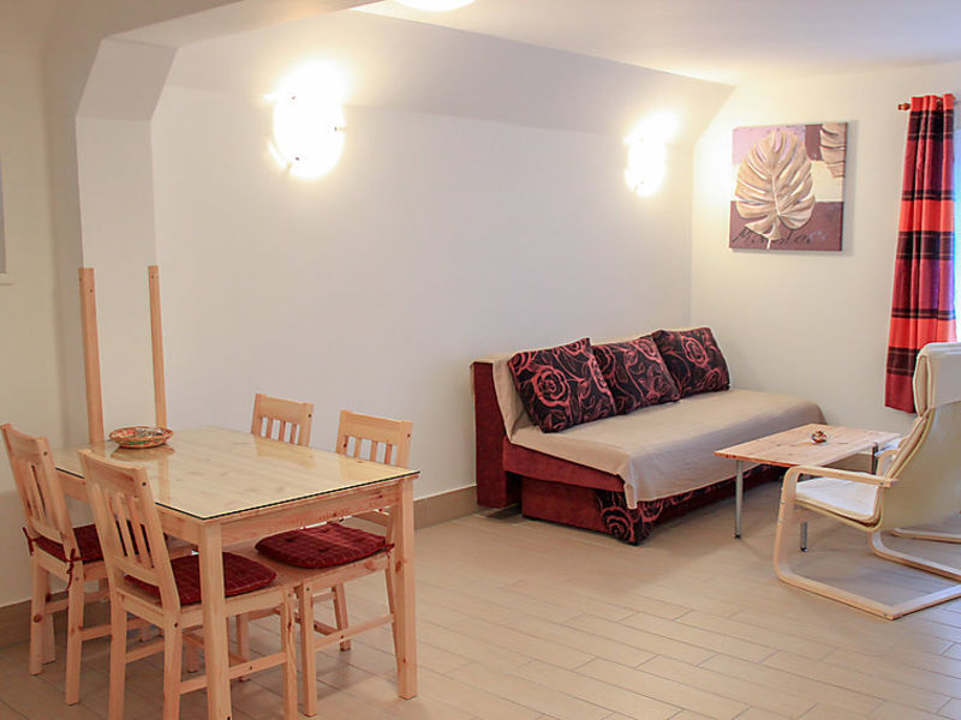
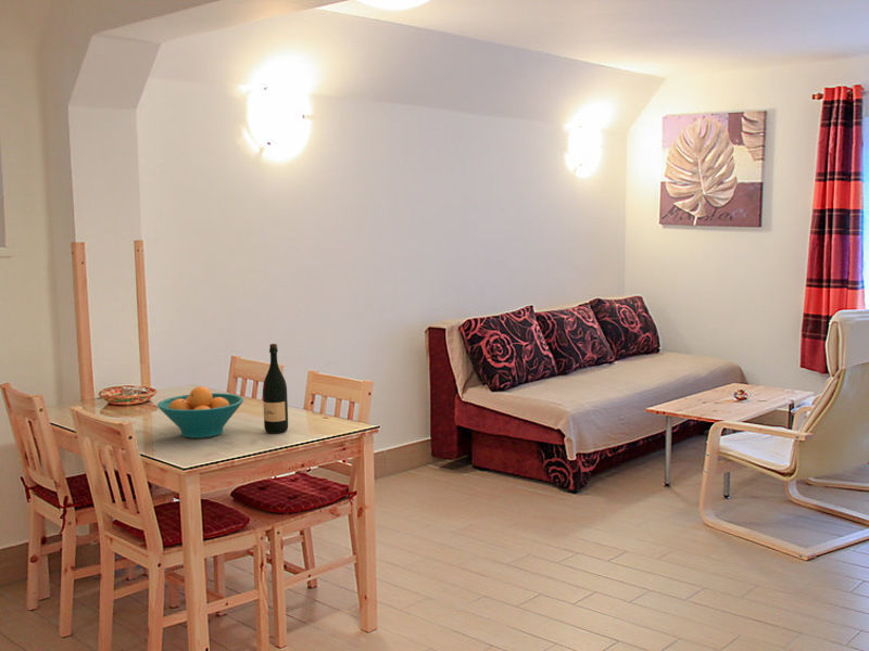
+ fruit bowl (201, 410)
+ wine bottle (275, 387)
